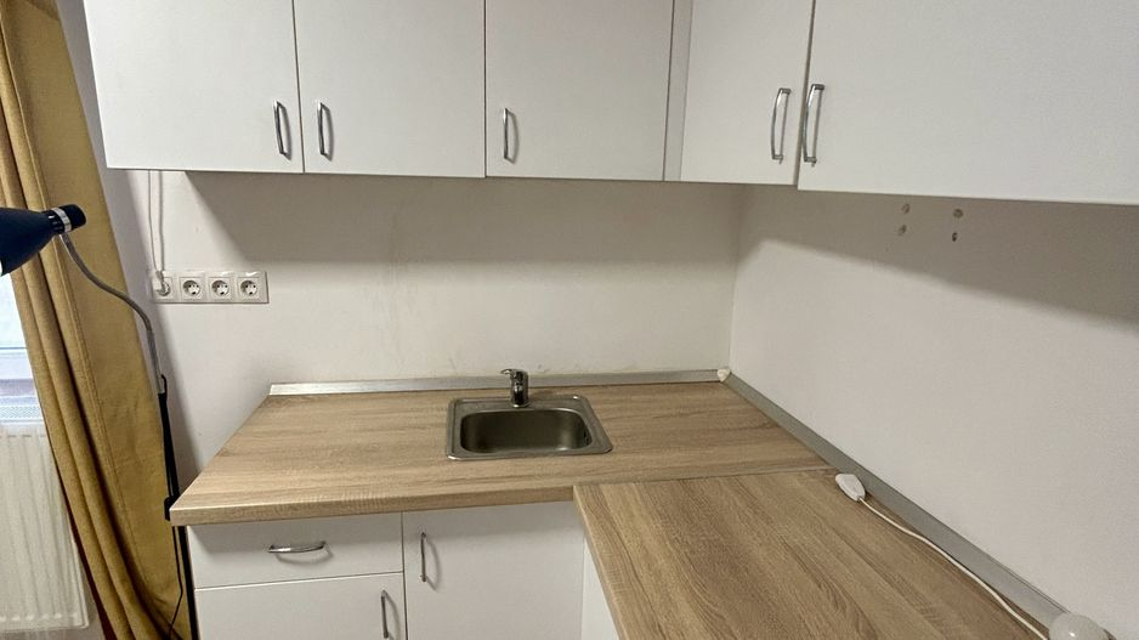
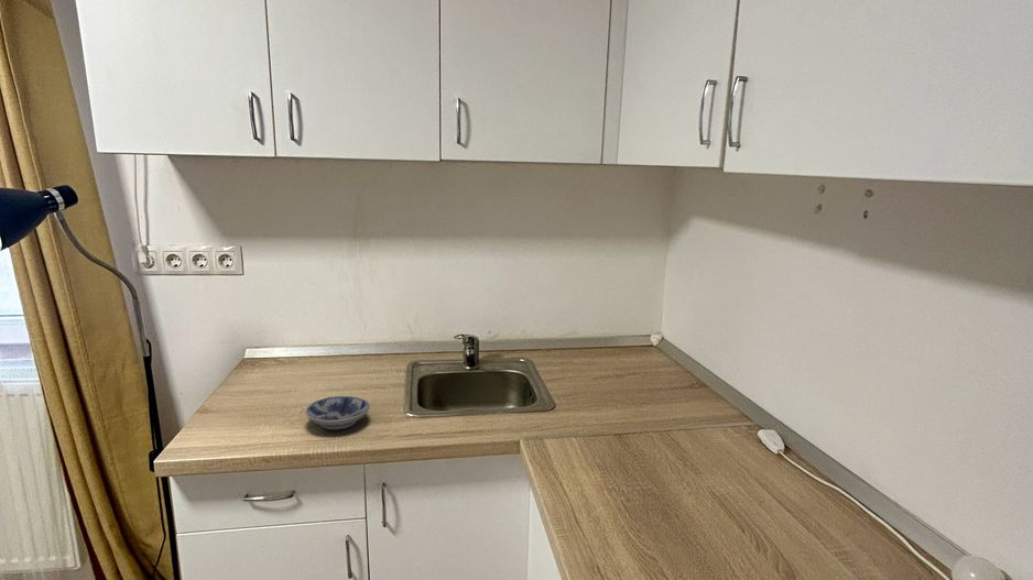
+ bowl (338, 414)
